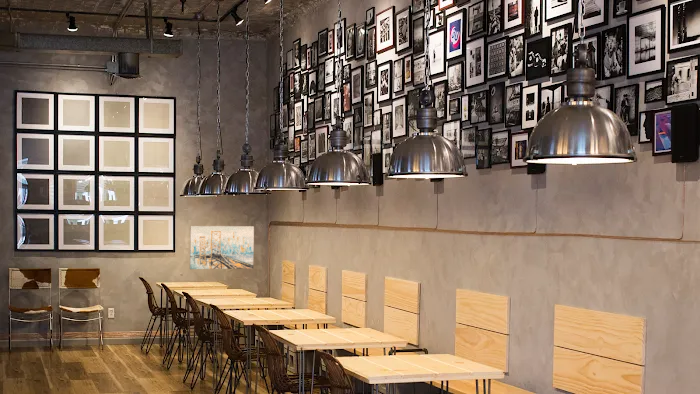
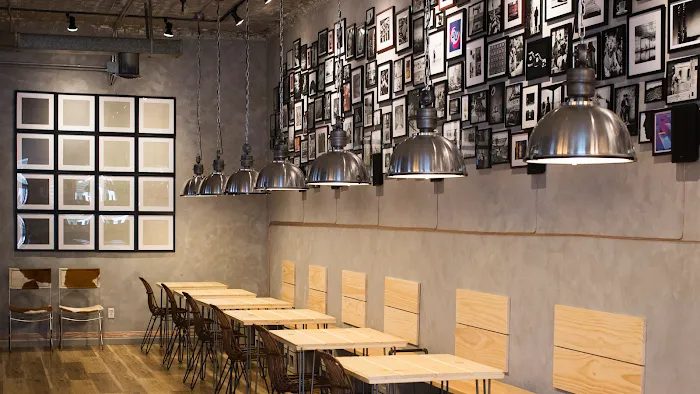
- wall art (222, 247)
